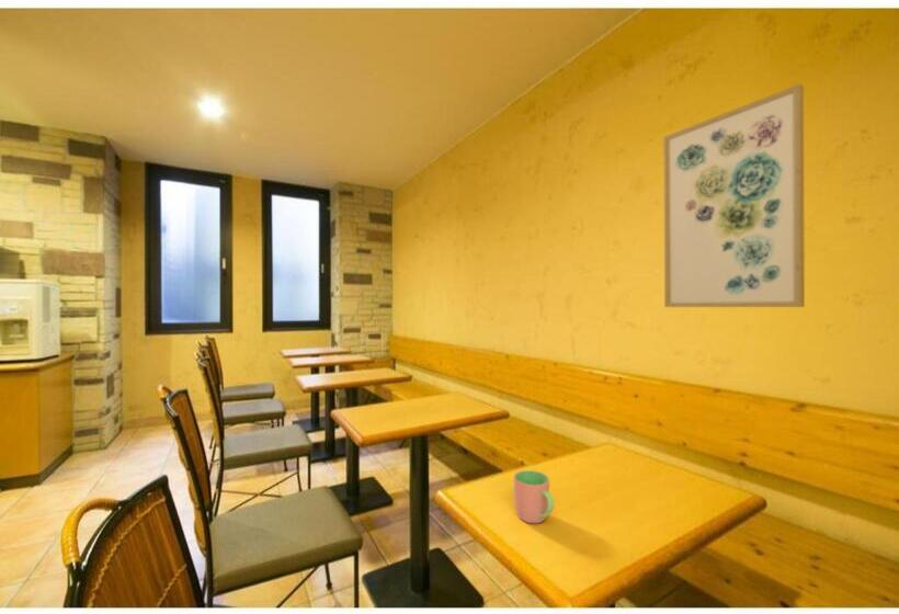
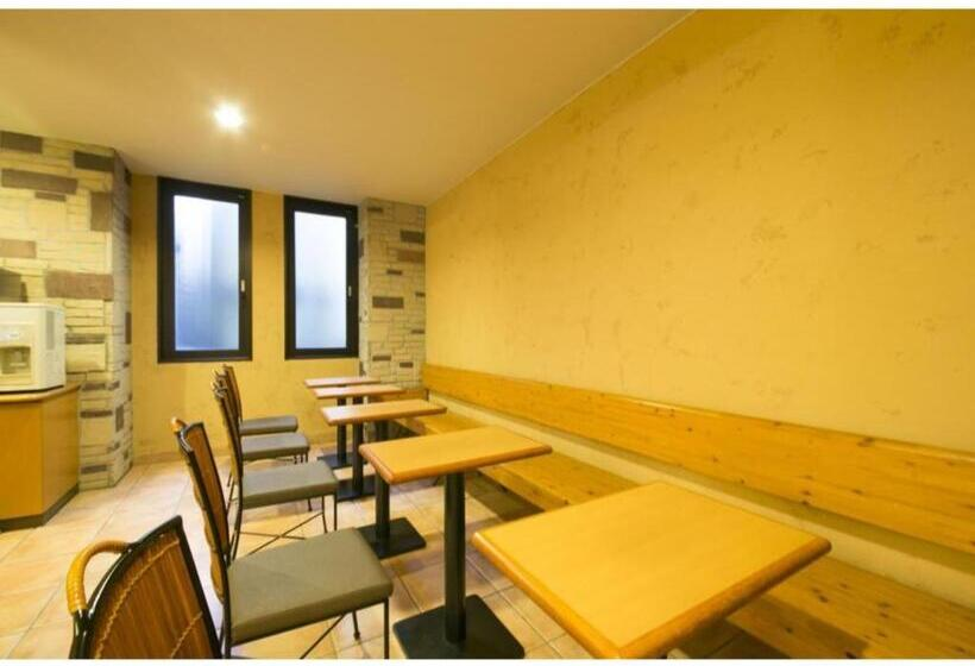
- wall art (725, 211)
- cup (535, 499)
